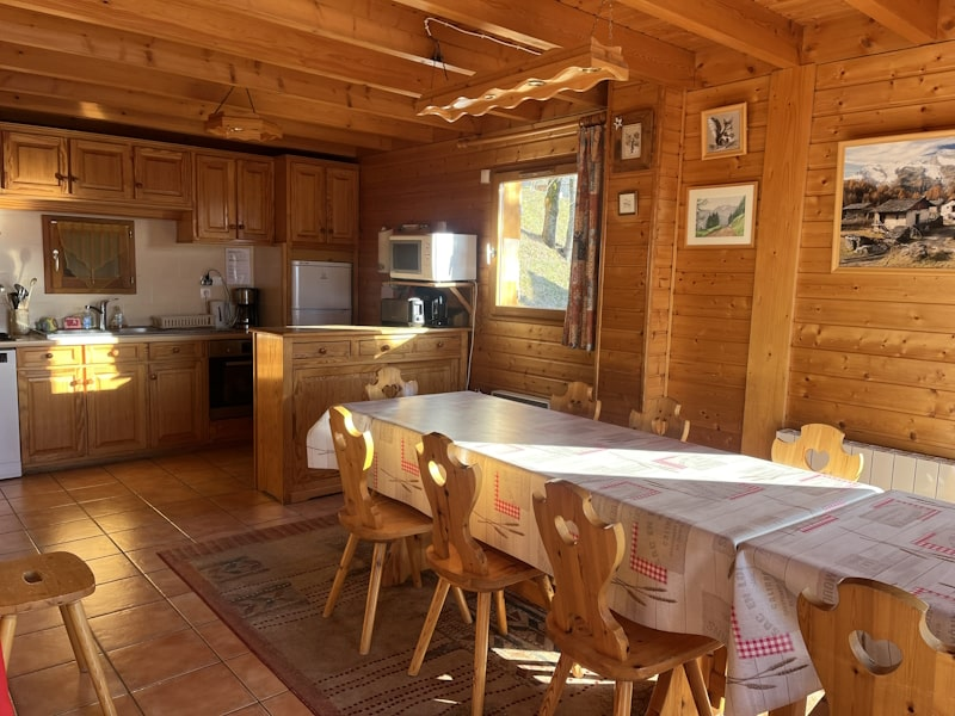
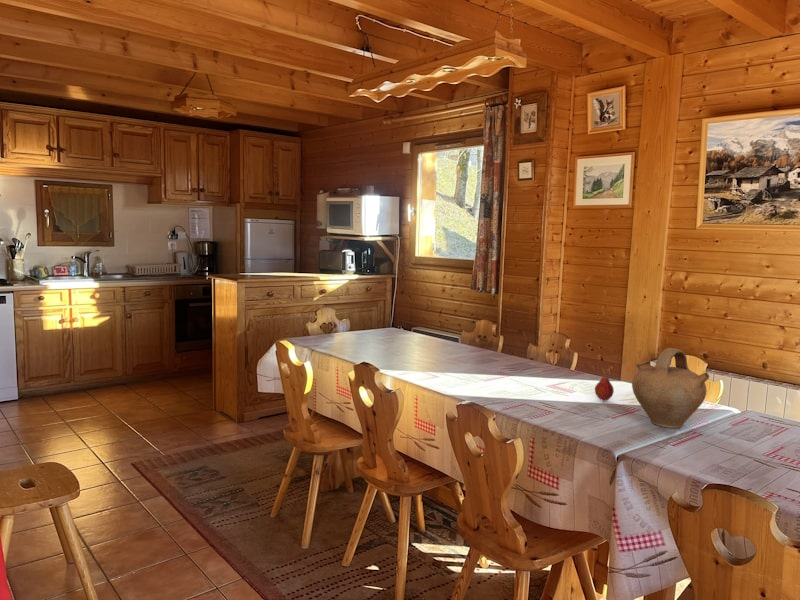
+ fruit (604, 384)
+ jug (671, 386)
